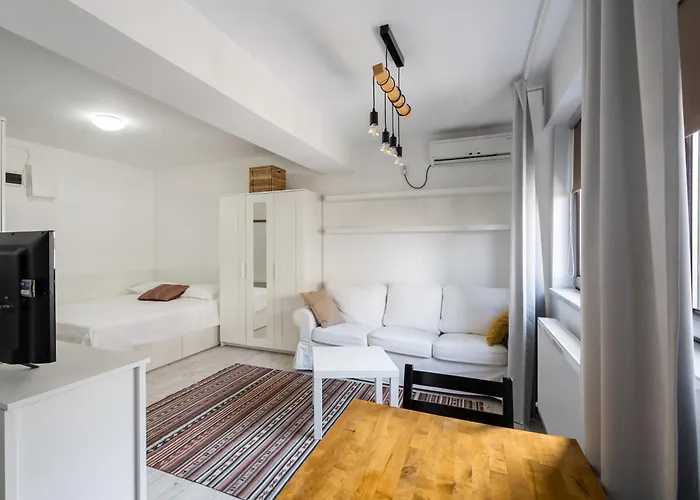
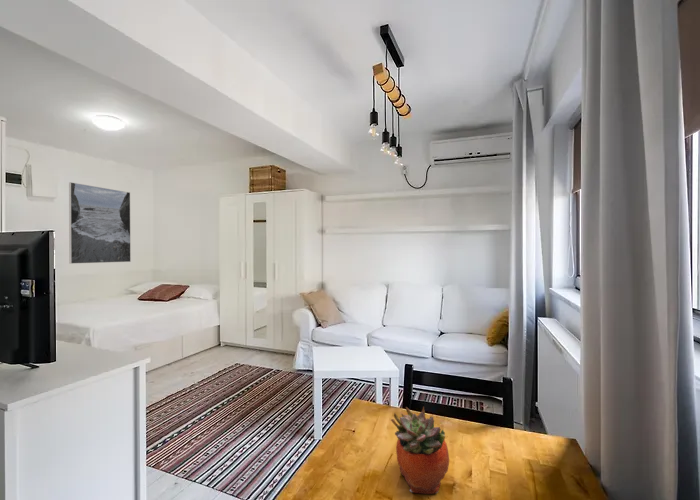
+ succulent planter (417, 443)
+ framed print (102, 225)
